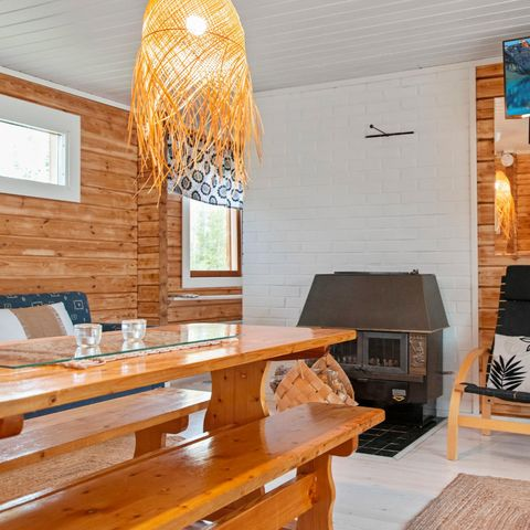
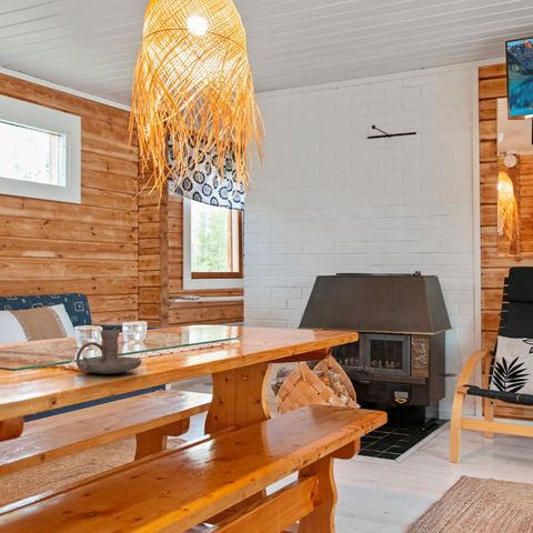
+ candle holder (104, 352)
